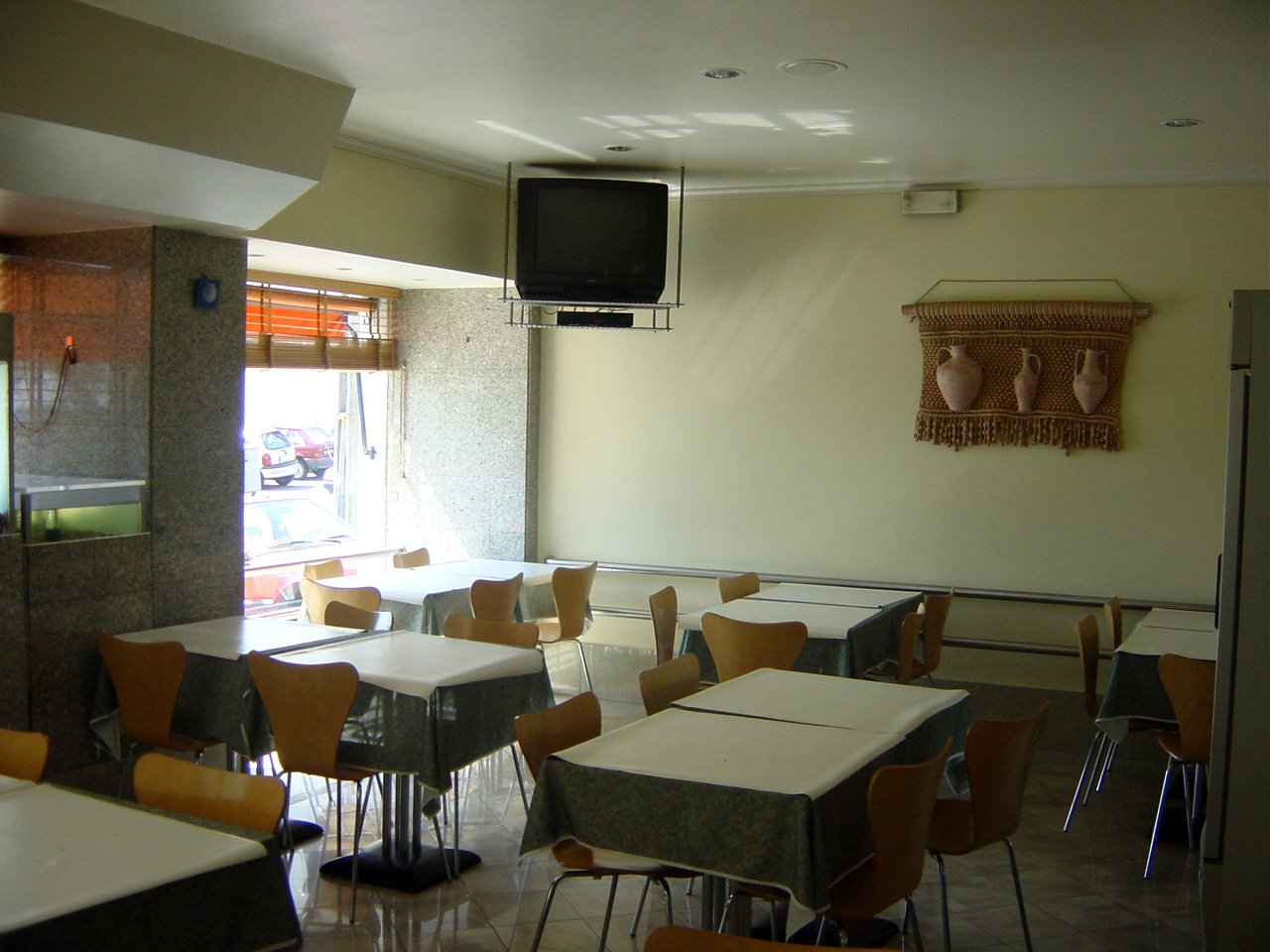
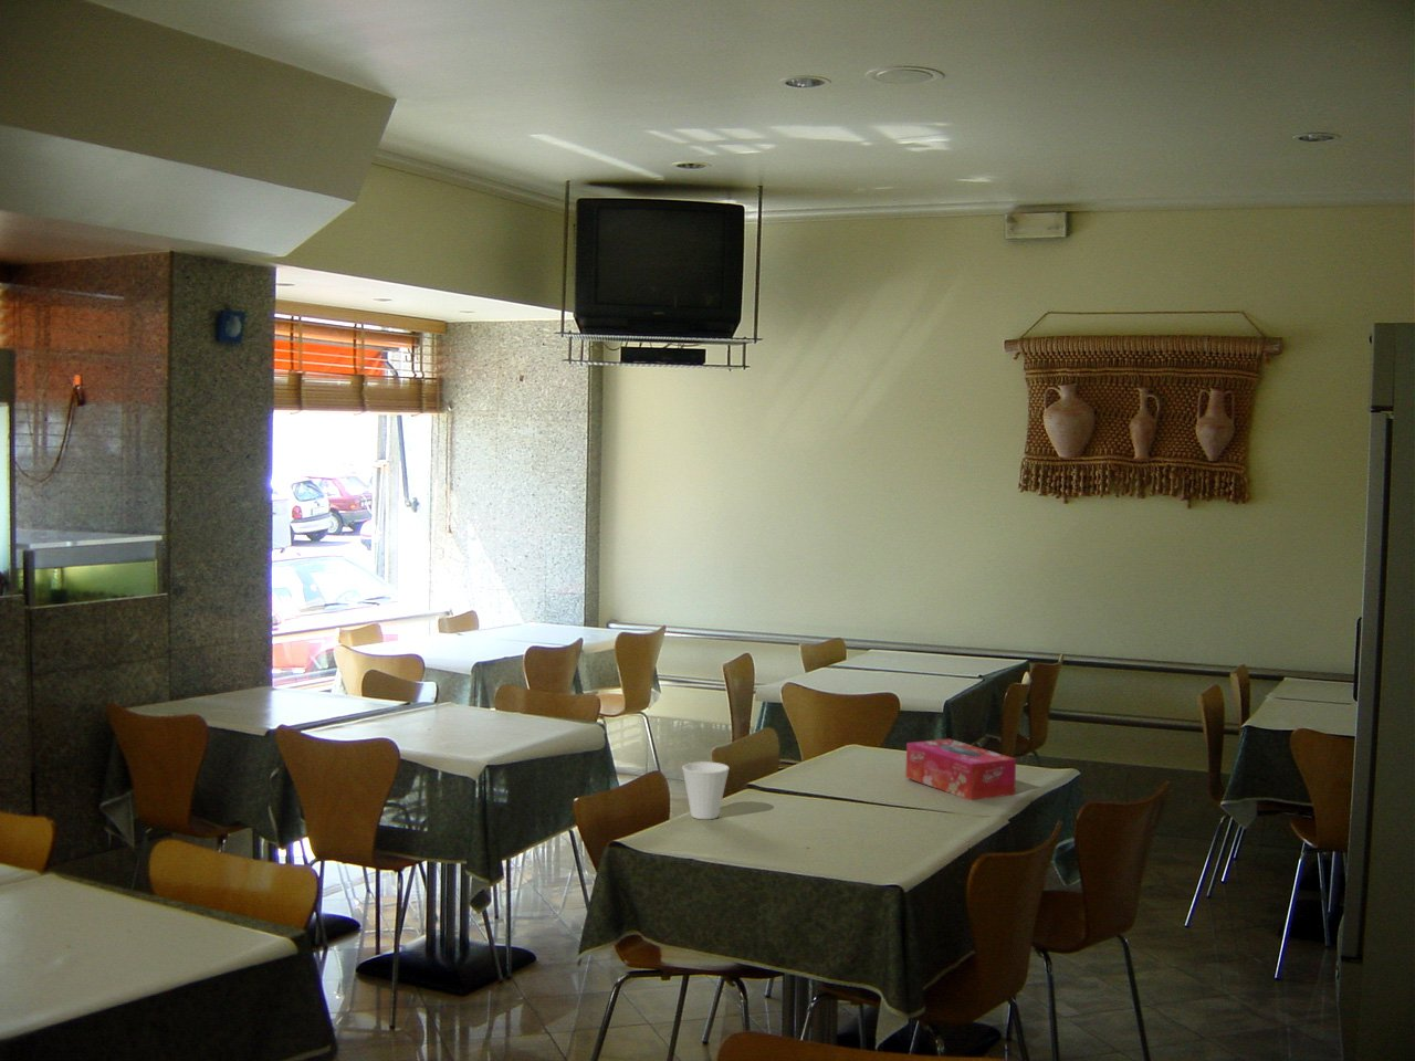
+ cup (704, 791)
+ tissue box (958, 768)
